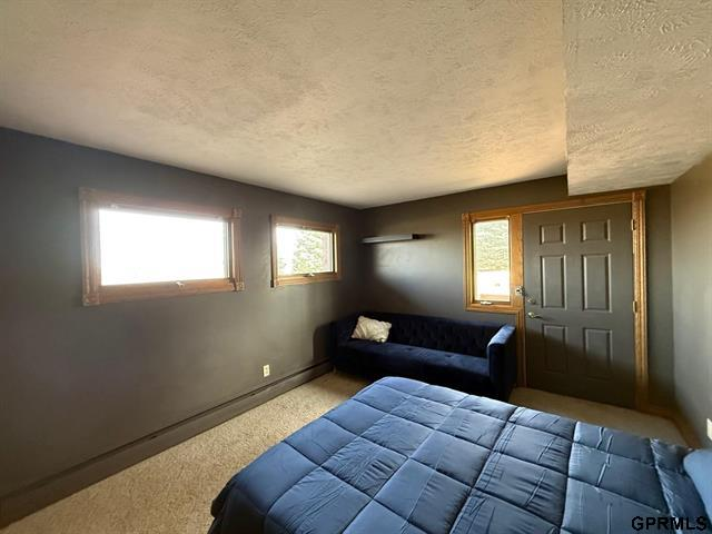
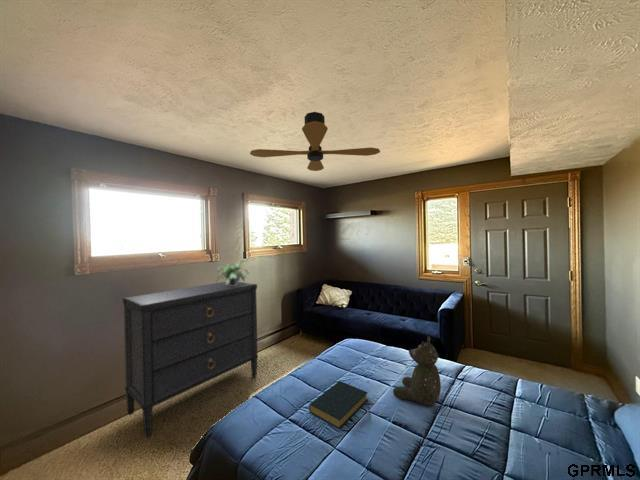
+ teddy bear (416, 367)
+ potted plant (234, 272)
+ hardback book (339, 401)
+ dresser (198, 342)
+ ceiling fan (314, 137)
